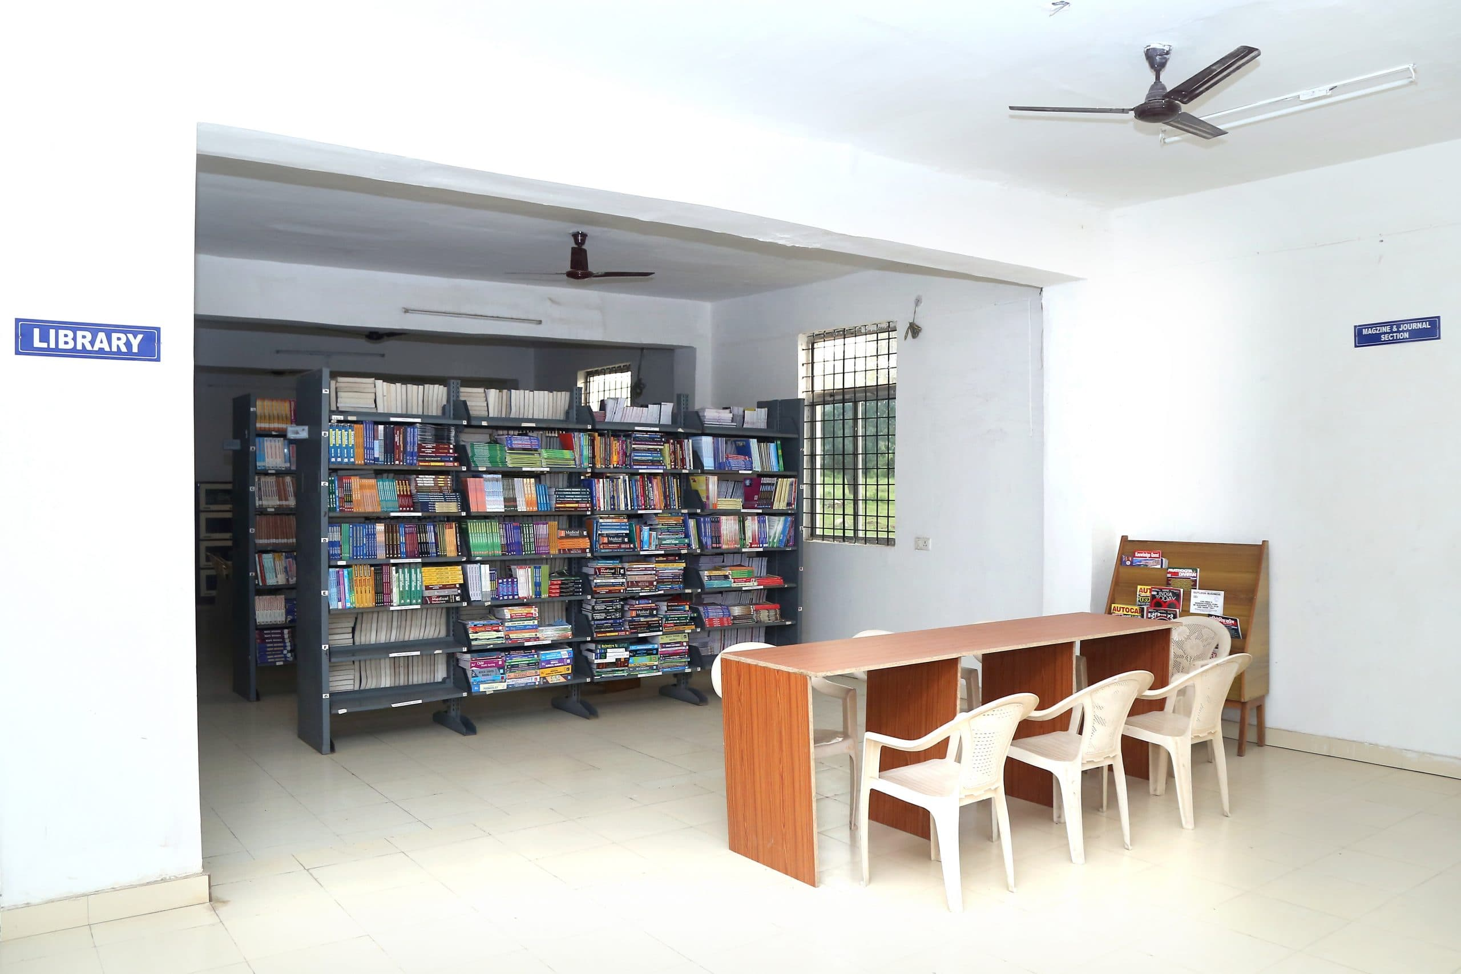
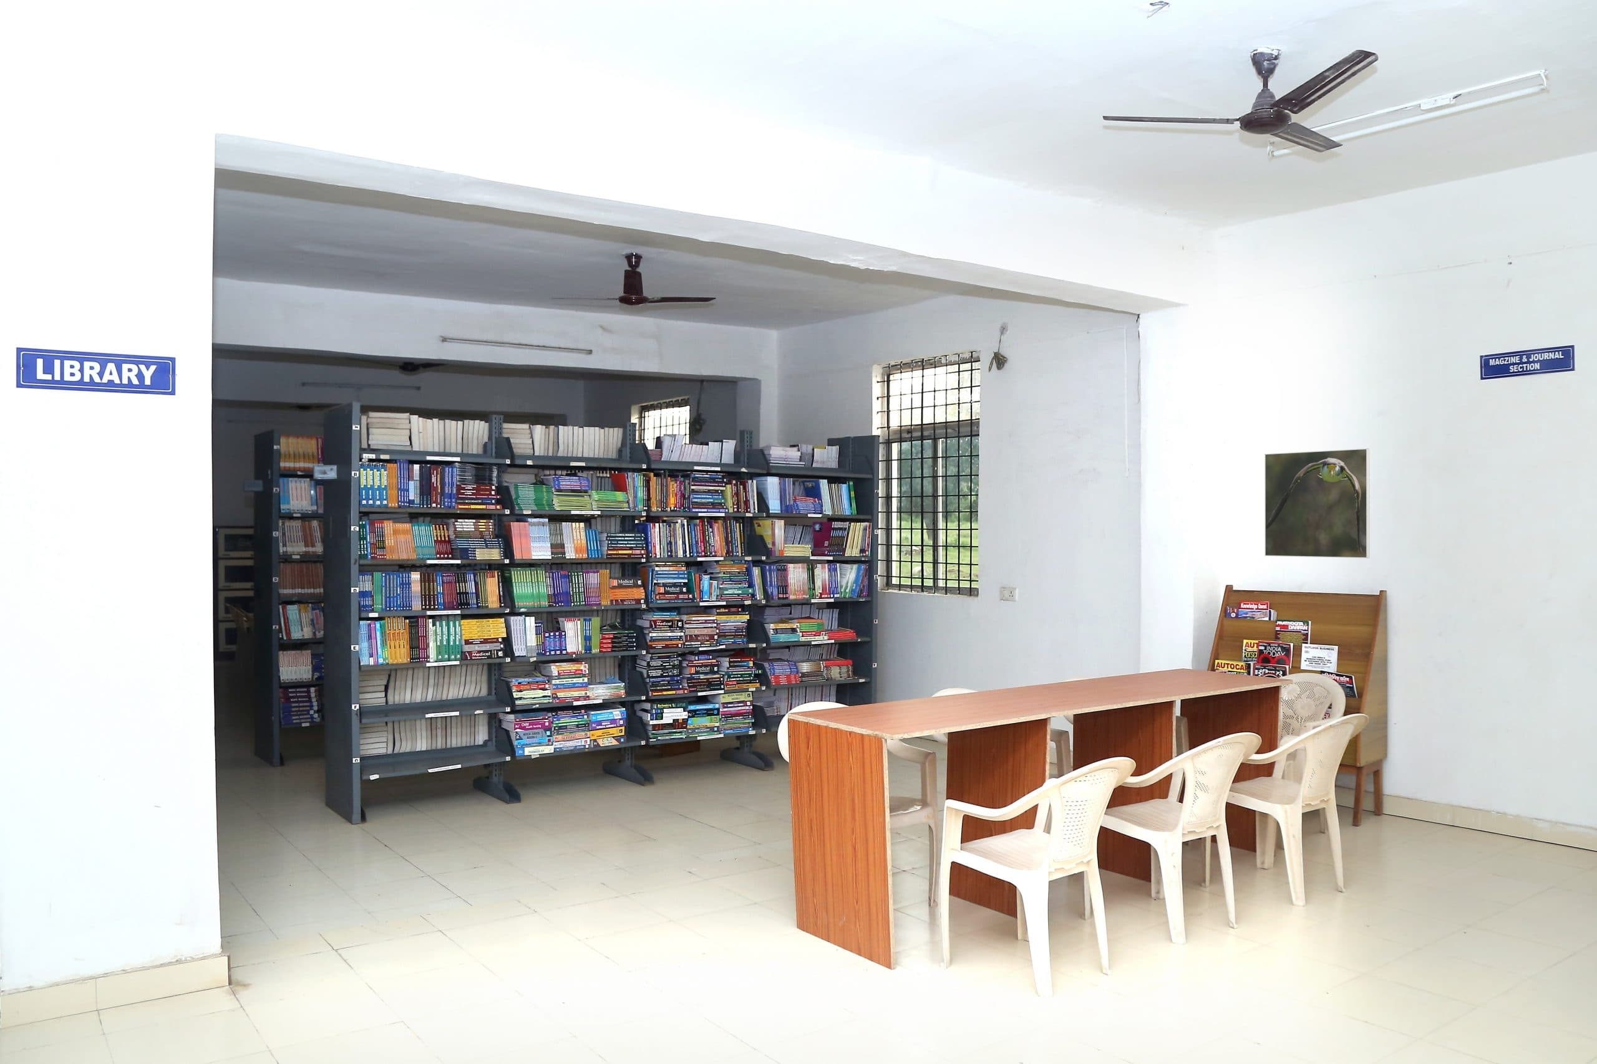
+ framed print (1315, 504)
